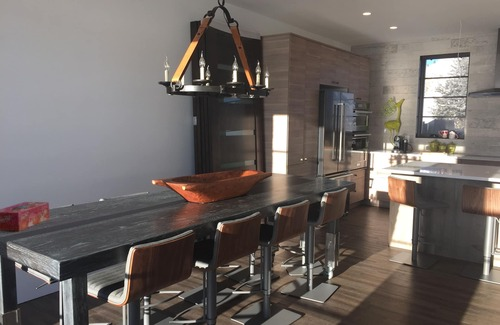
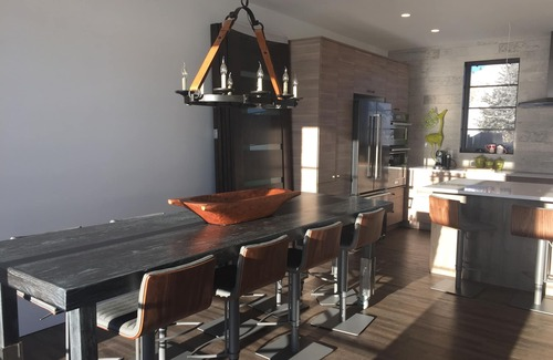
- tissue box (22, 215)
